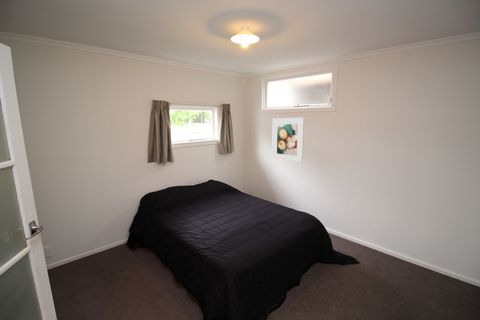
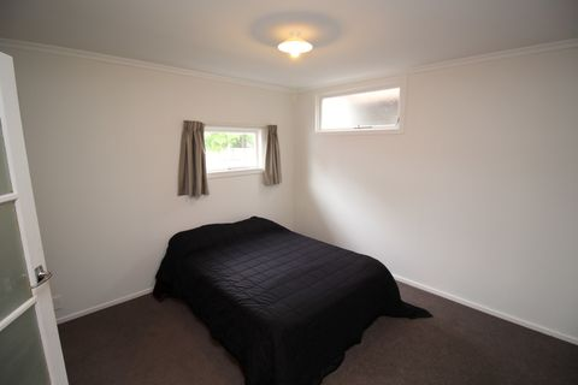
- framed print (287, 139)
